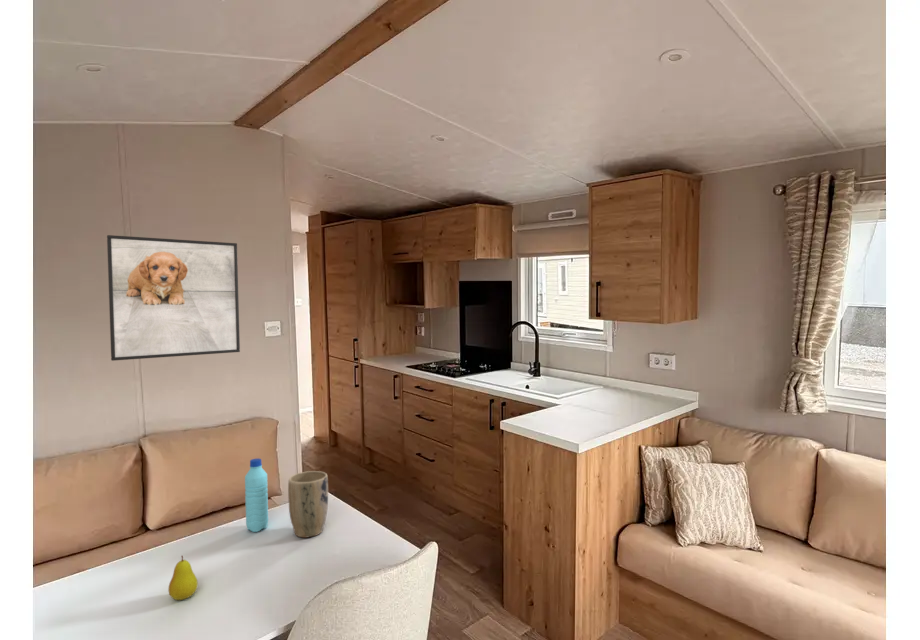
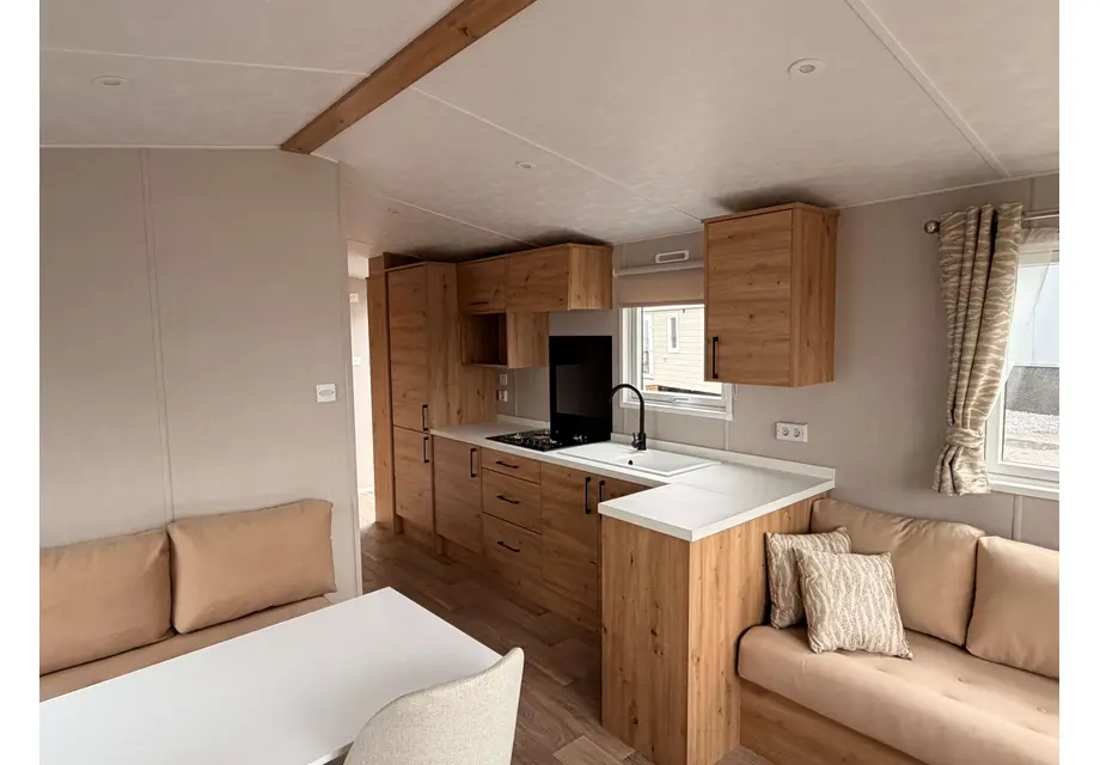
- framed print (178, 297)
- plant pot (308, 504)
- water bottle (256, 494)
- fruit (182, 575)
